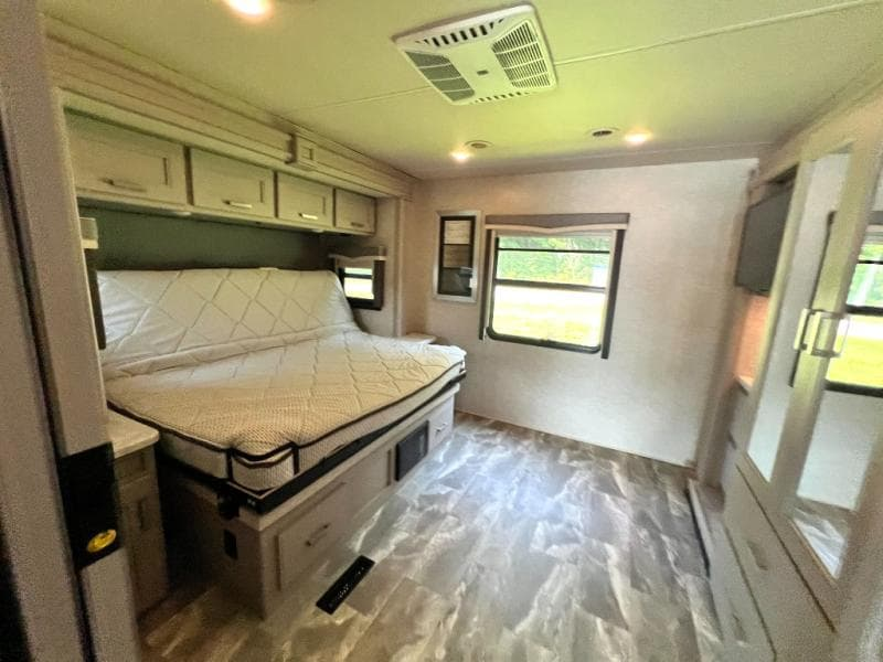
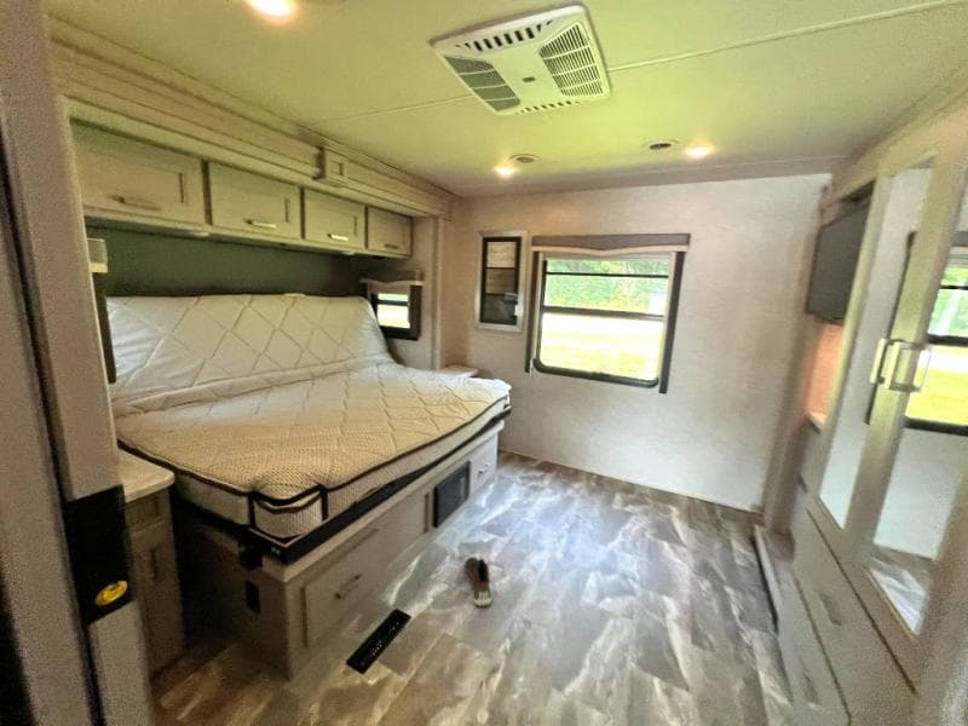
+ sneaker (479, 569)
